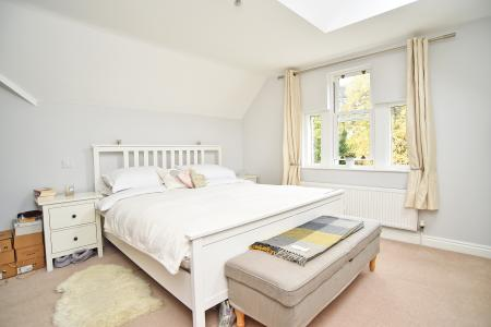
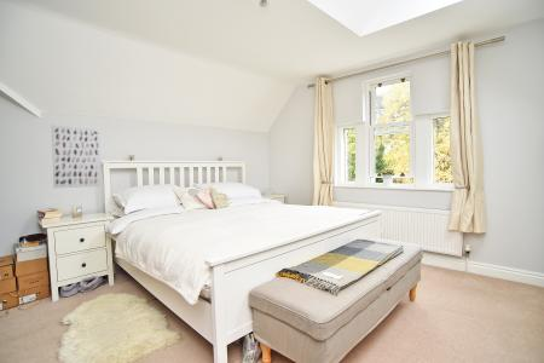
+ wall art (77, 157)
